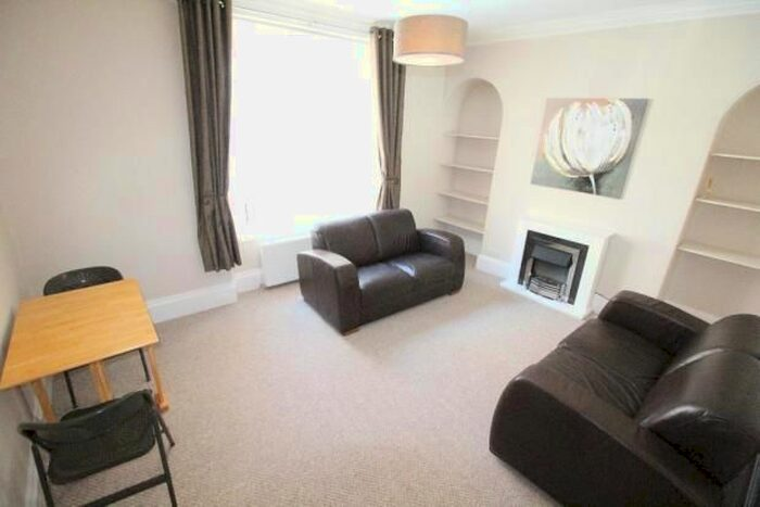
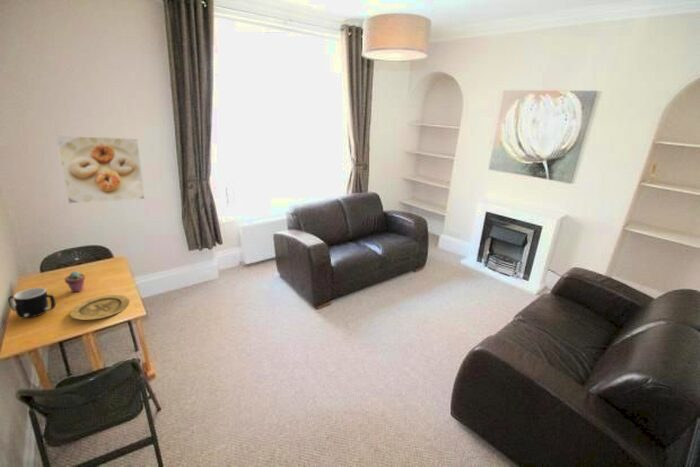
+ mug (32, 303)
+ plate (101, 307)
+ potted succulent (75, 280)
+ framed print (103, 169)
